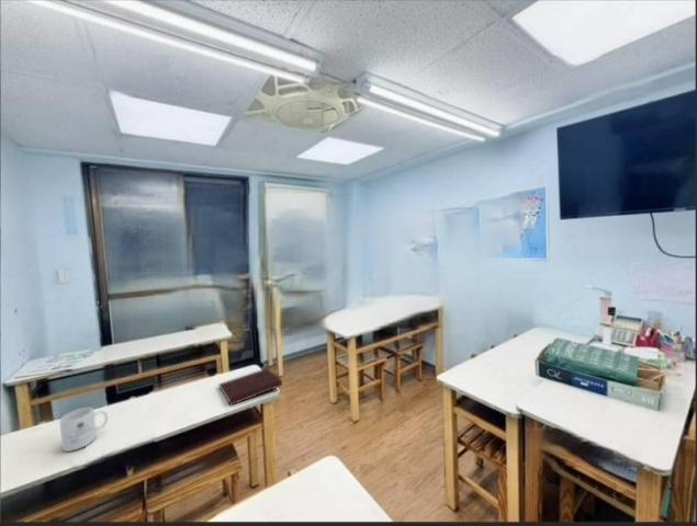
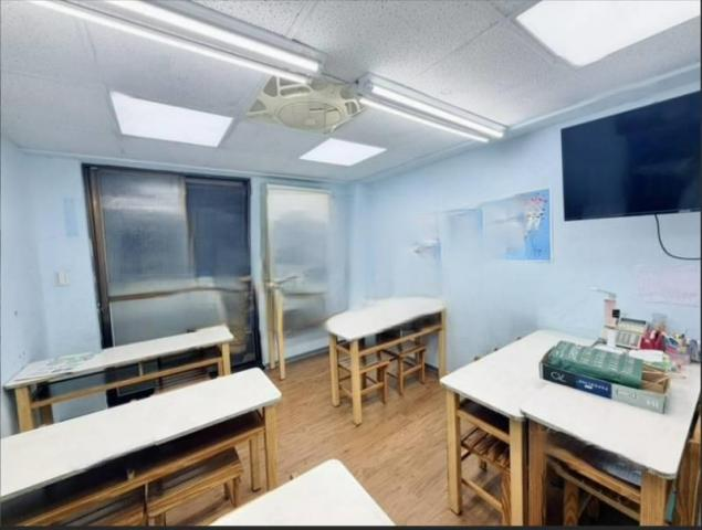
- notebook (250, 385)
- mug (85, 425)
